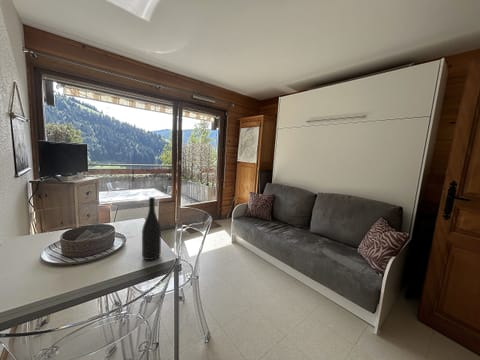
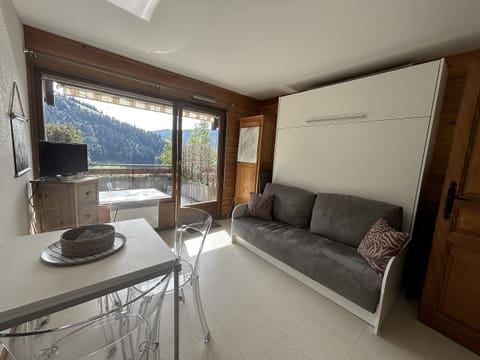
- wine bottle (151, 228)
